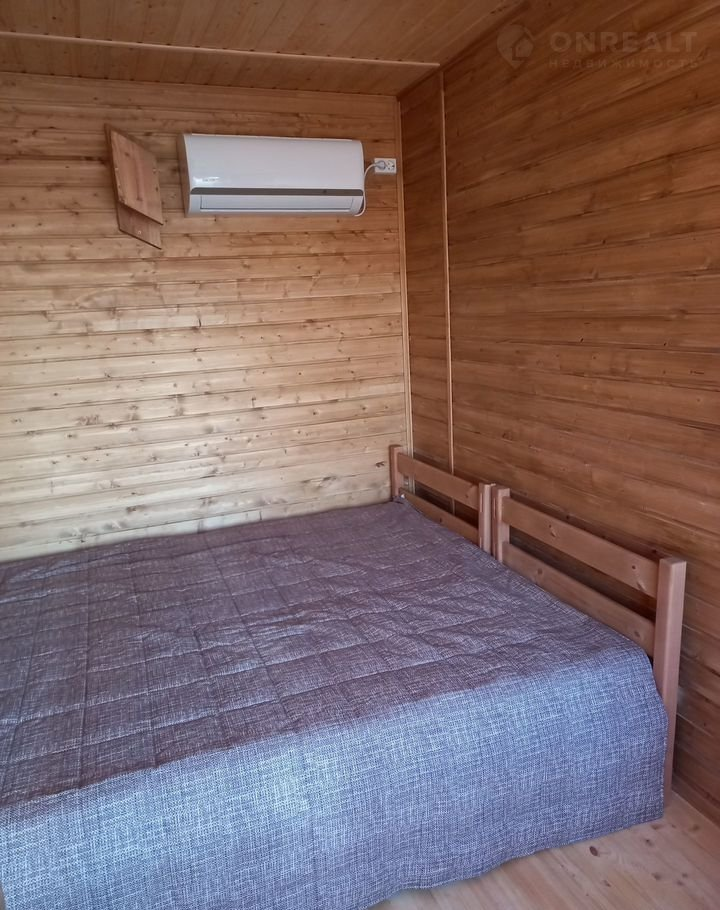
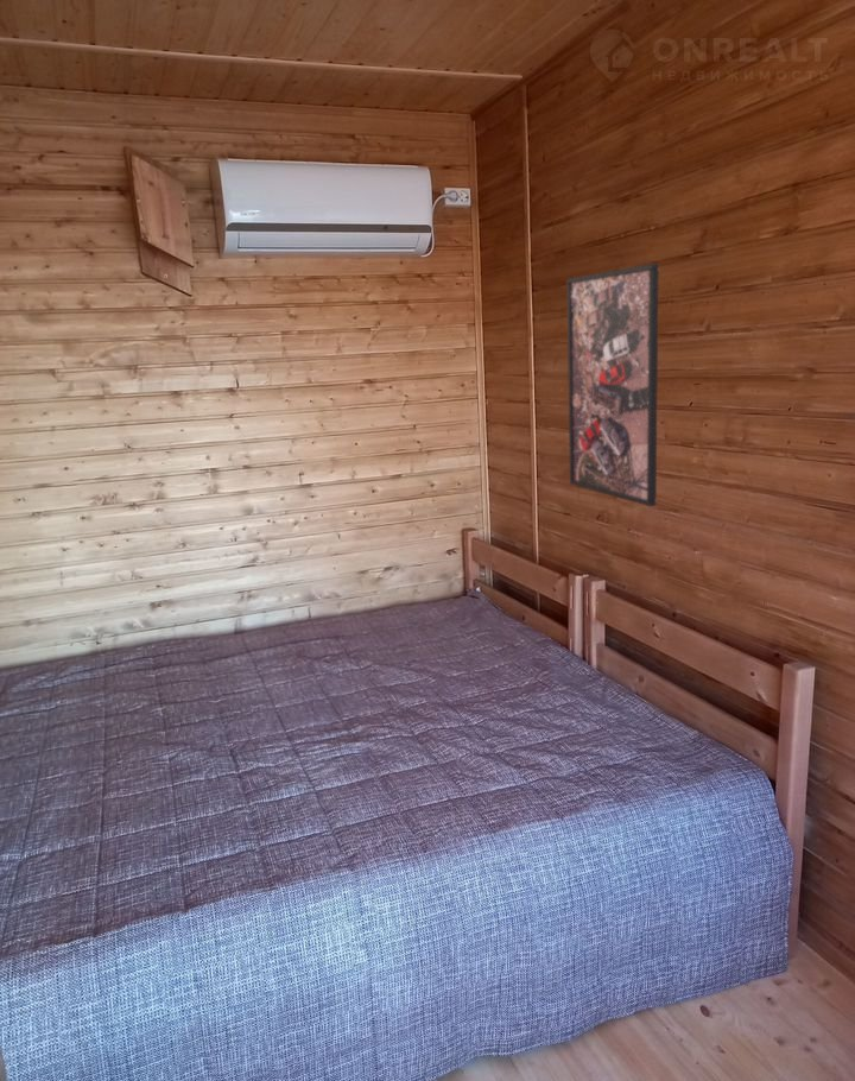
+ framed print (609, 386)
